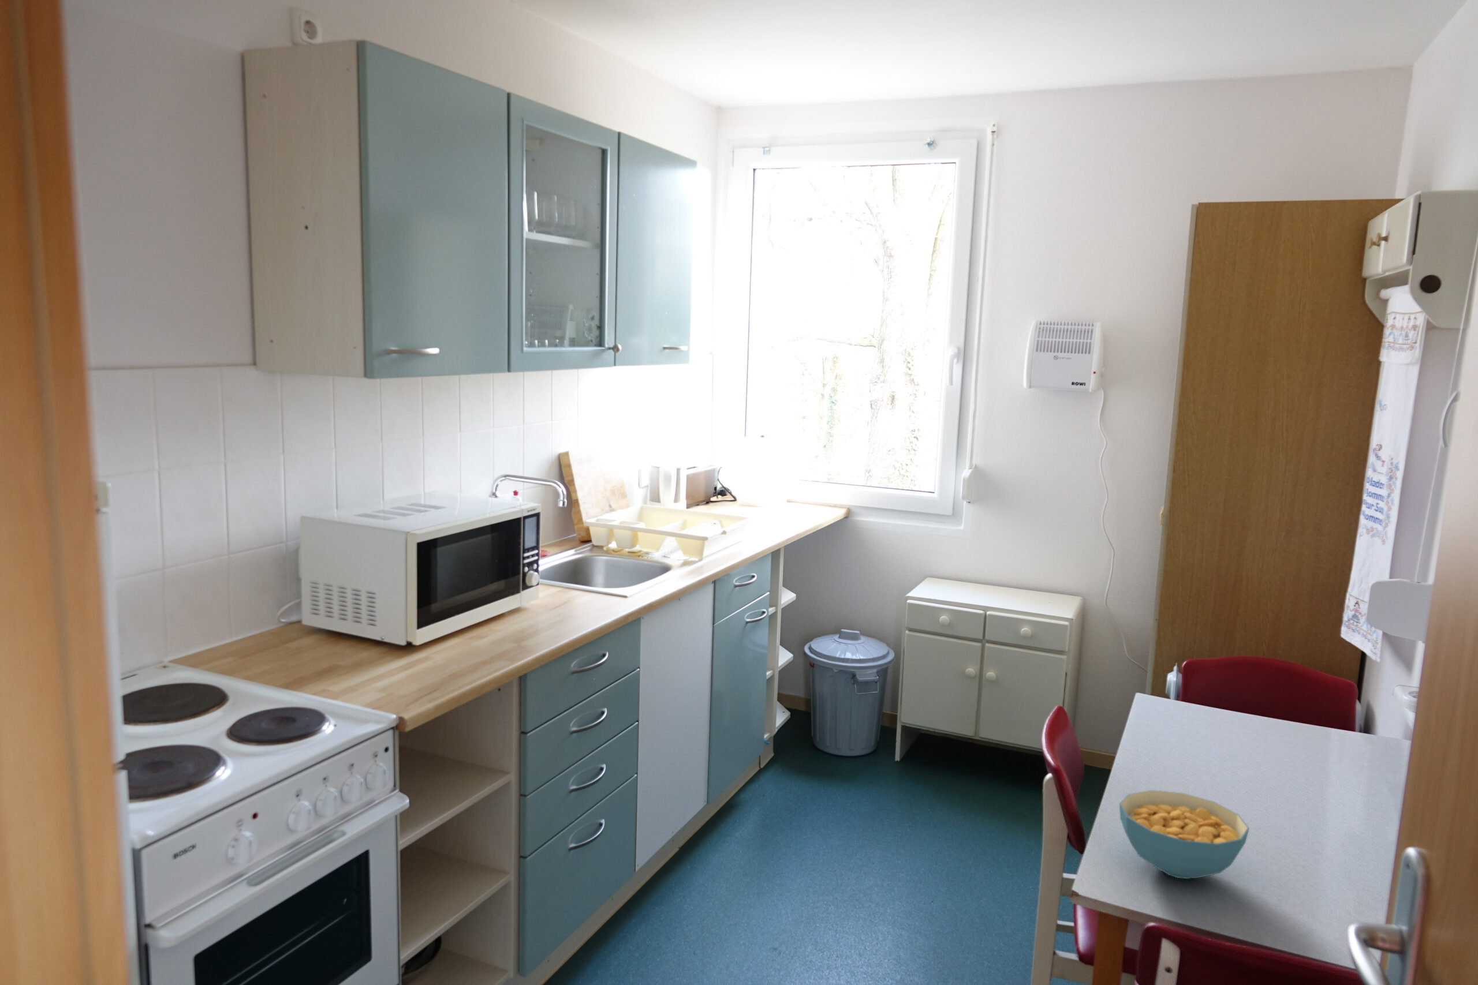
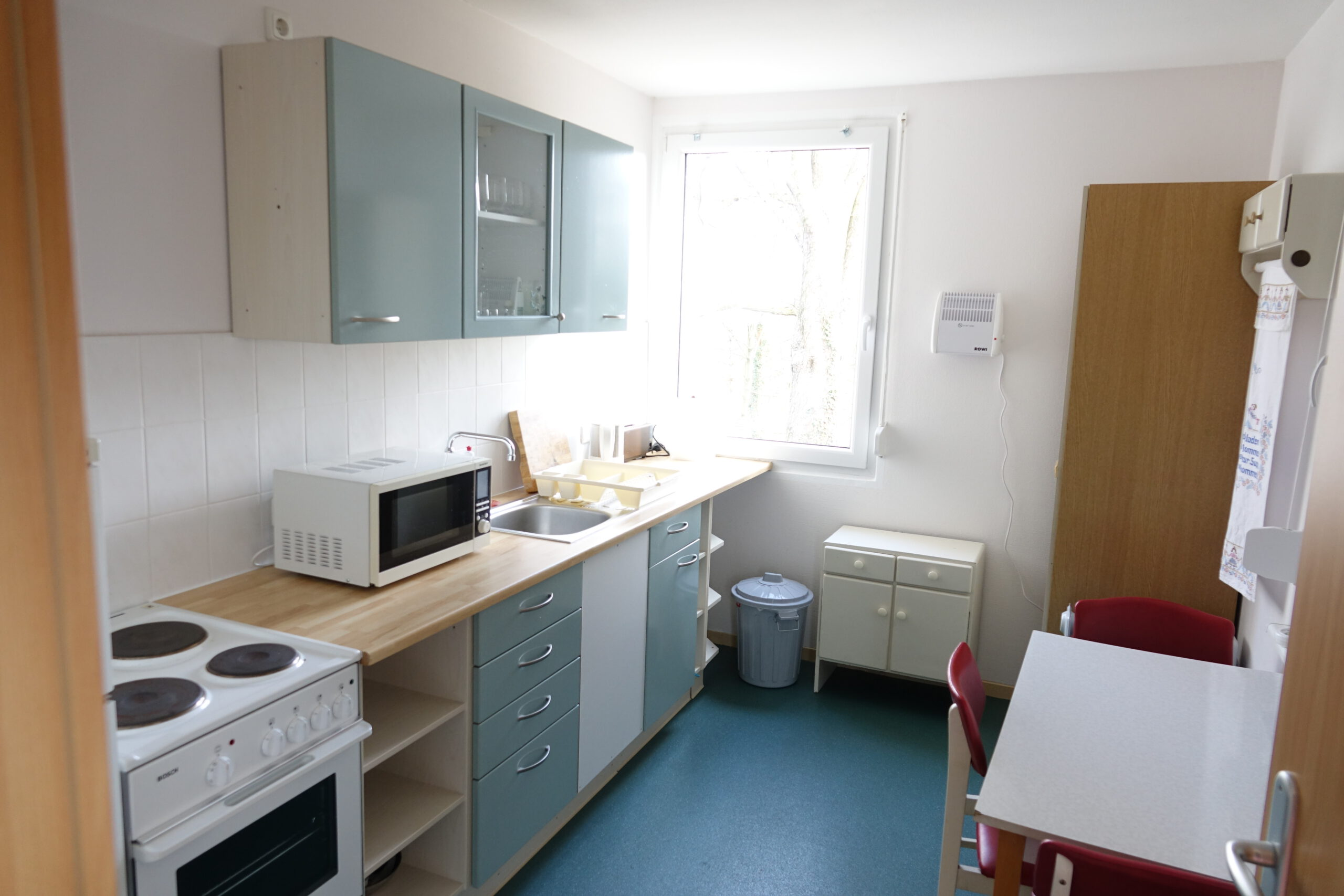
- cereal bowl (1180, 842)
